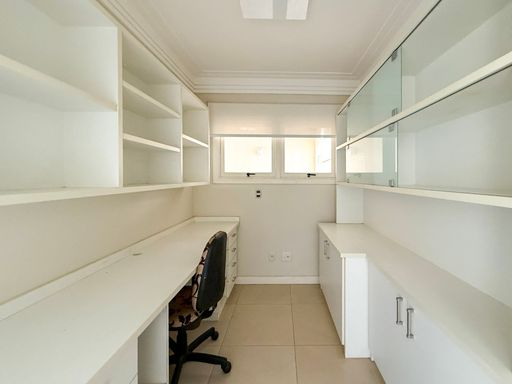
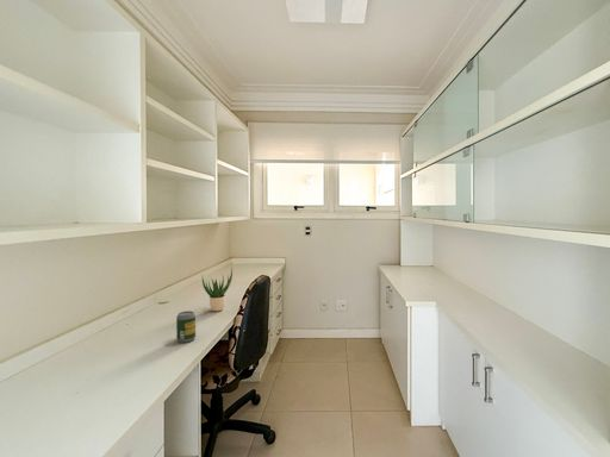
+ potted plant (218, 288)
+ soda can (186, 326)
